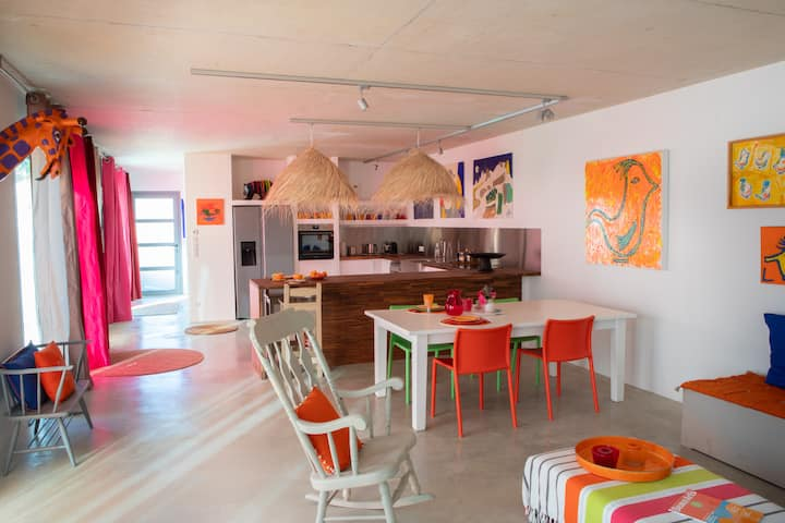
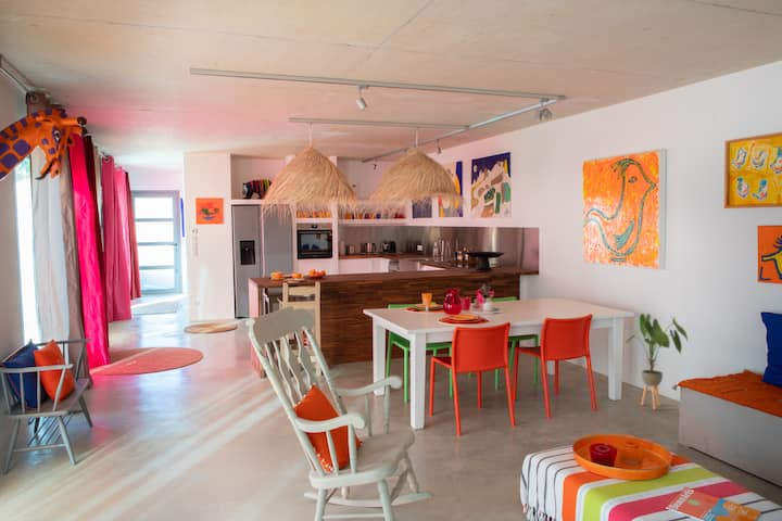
+ house plant (656, 363)
